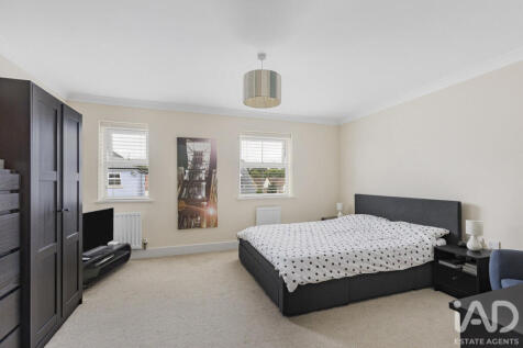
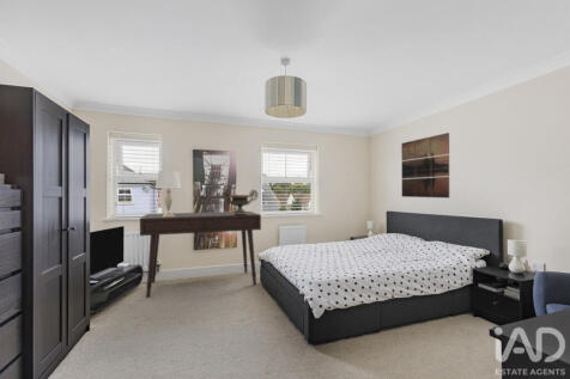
+ lamp (168, 194)
+ desk (202, 232)
+ decorative urn (239, 201)
+ wall art (423, 167)
